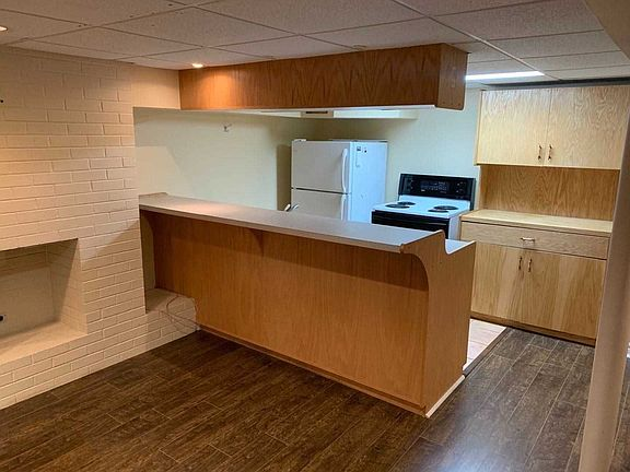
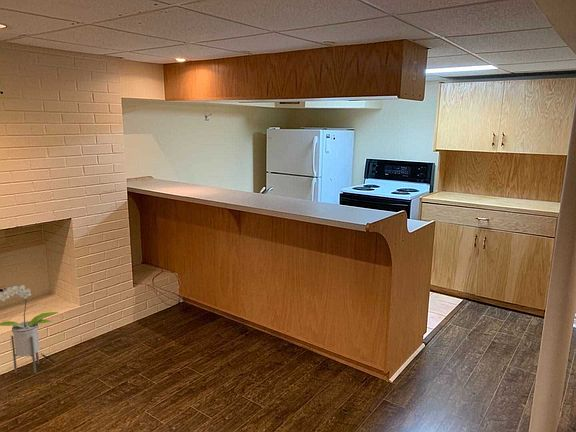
+ potted plant (32, 326)
